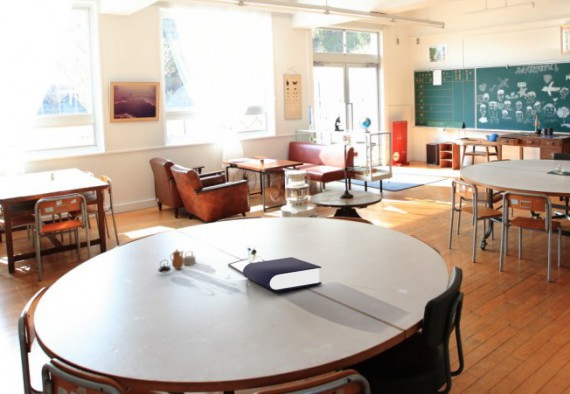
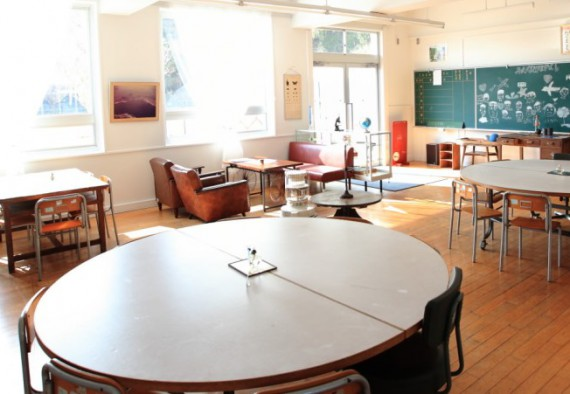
- teapot (177, 258)
- book (281, 273)
